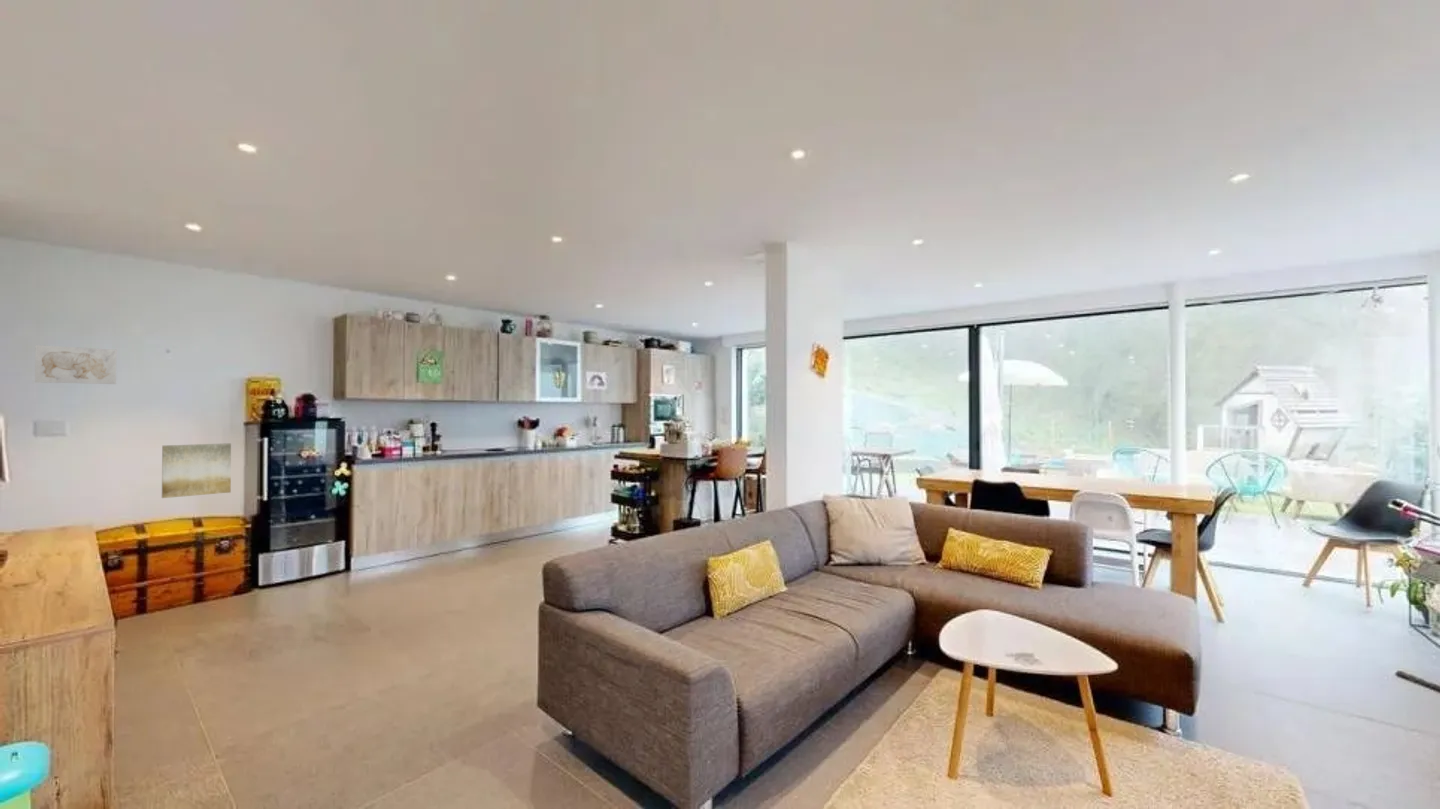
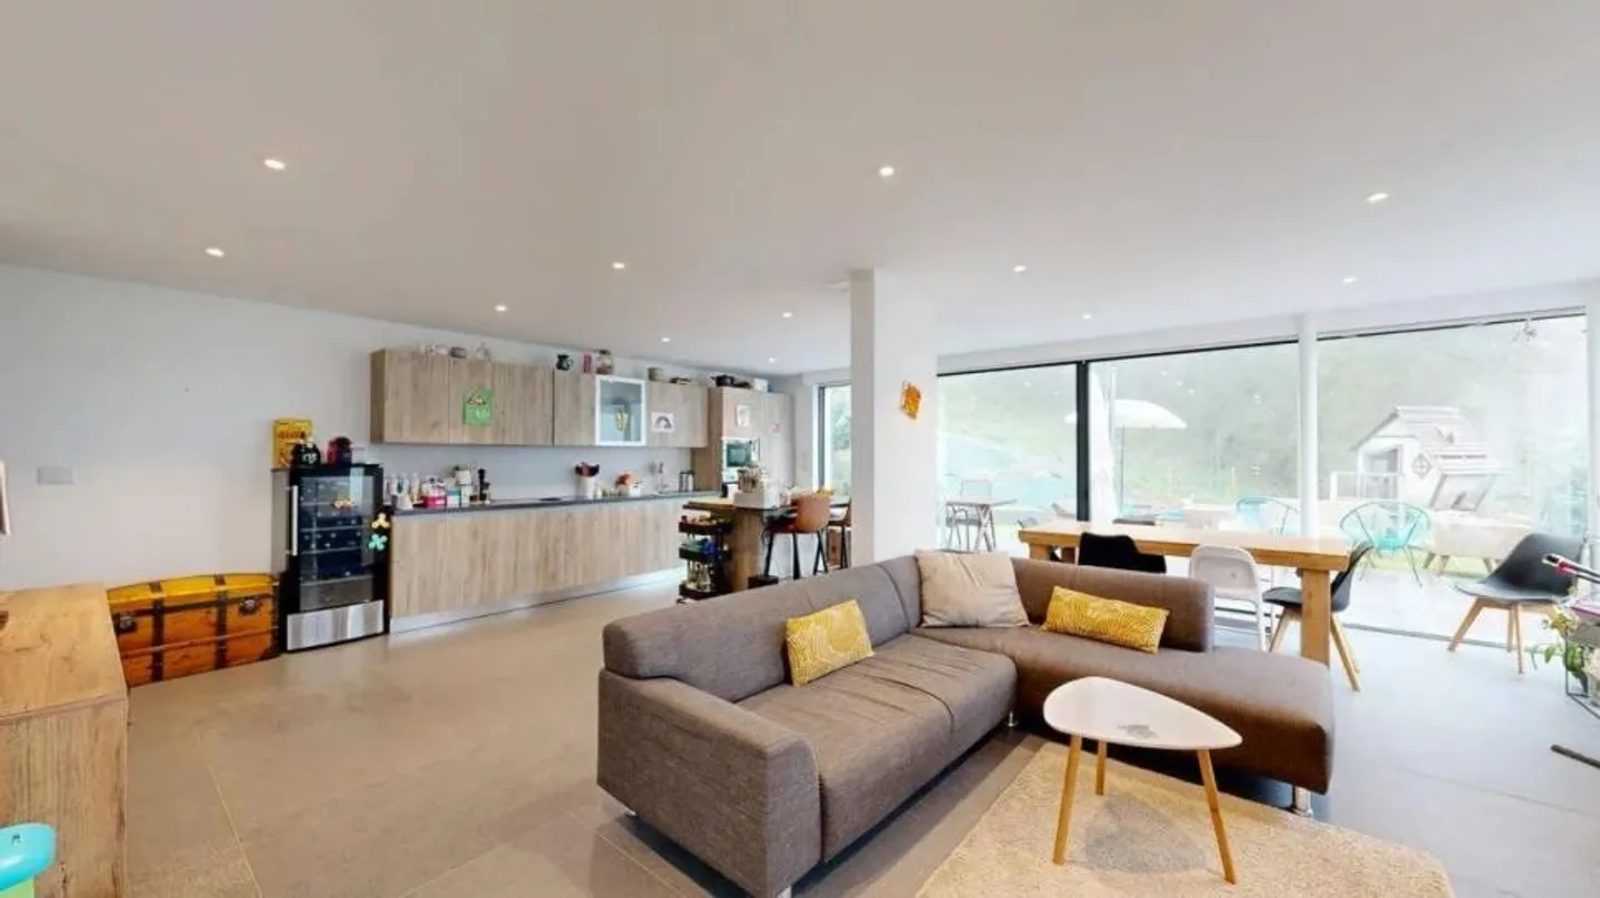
- wall art (77, 365)
- wall art (197, 469)
